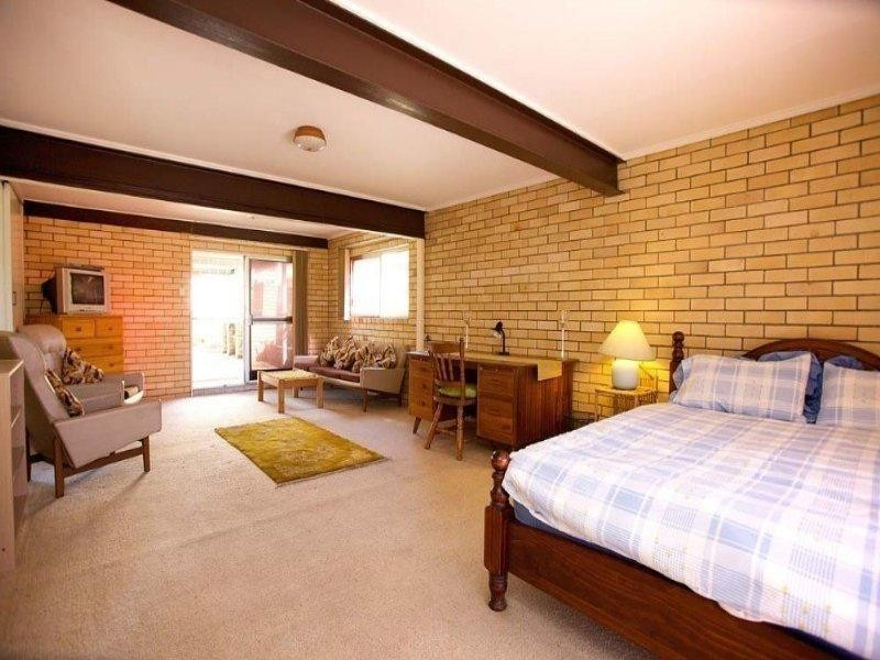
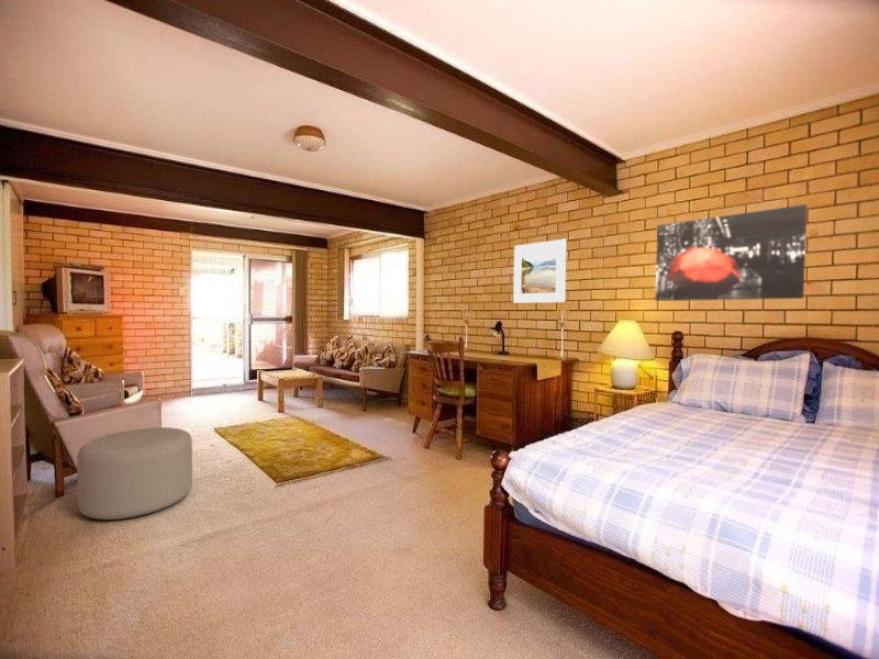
+ wall art (722, 258)
+ ottoman (138, 468)
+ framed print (538, 272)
